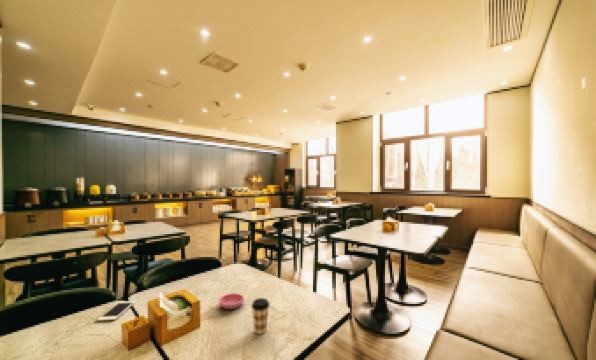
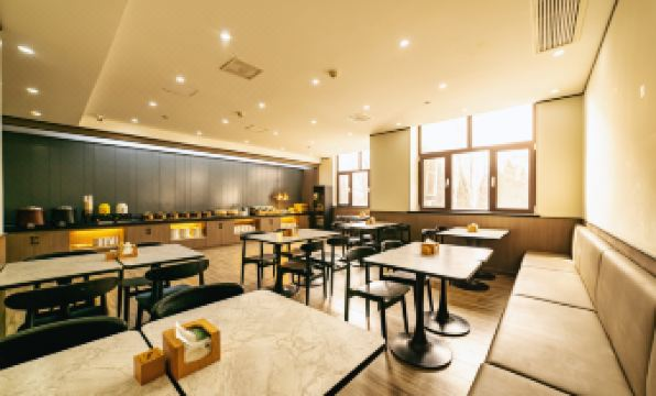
- saucer (231, 301)
- cell phone (117, 310)
- coffee cup (260, 315)
